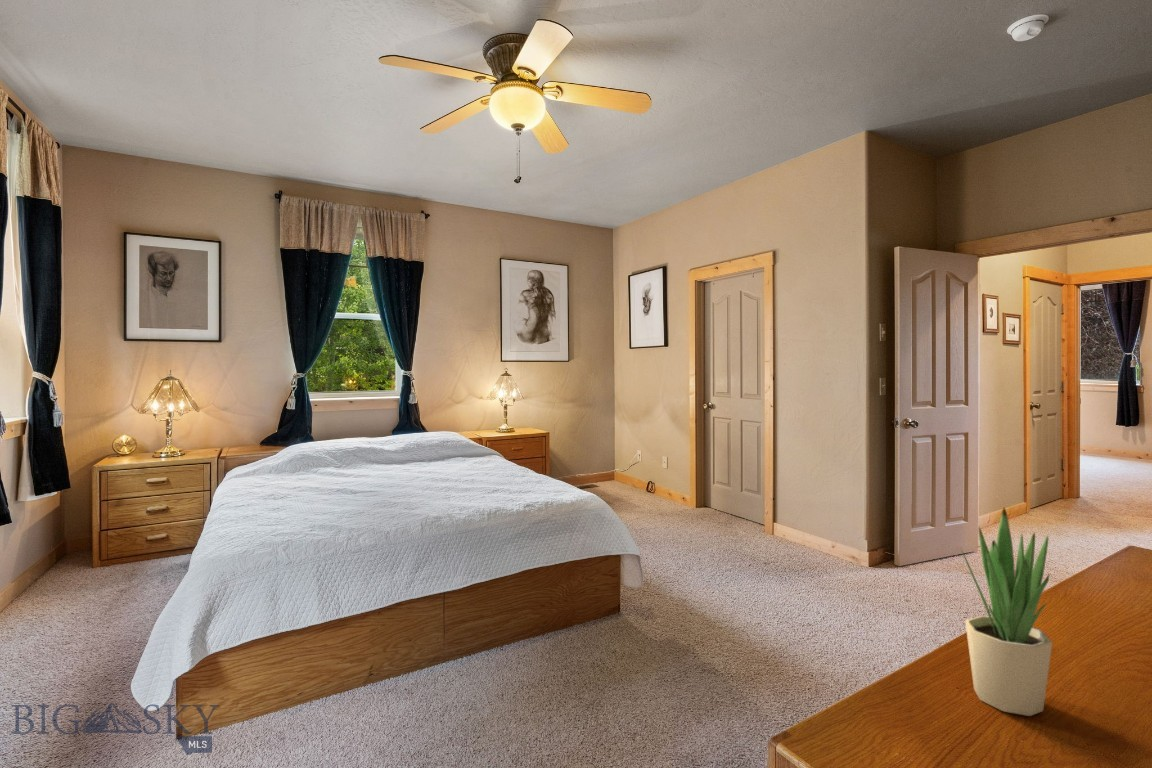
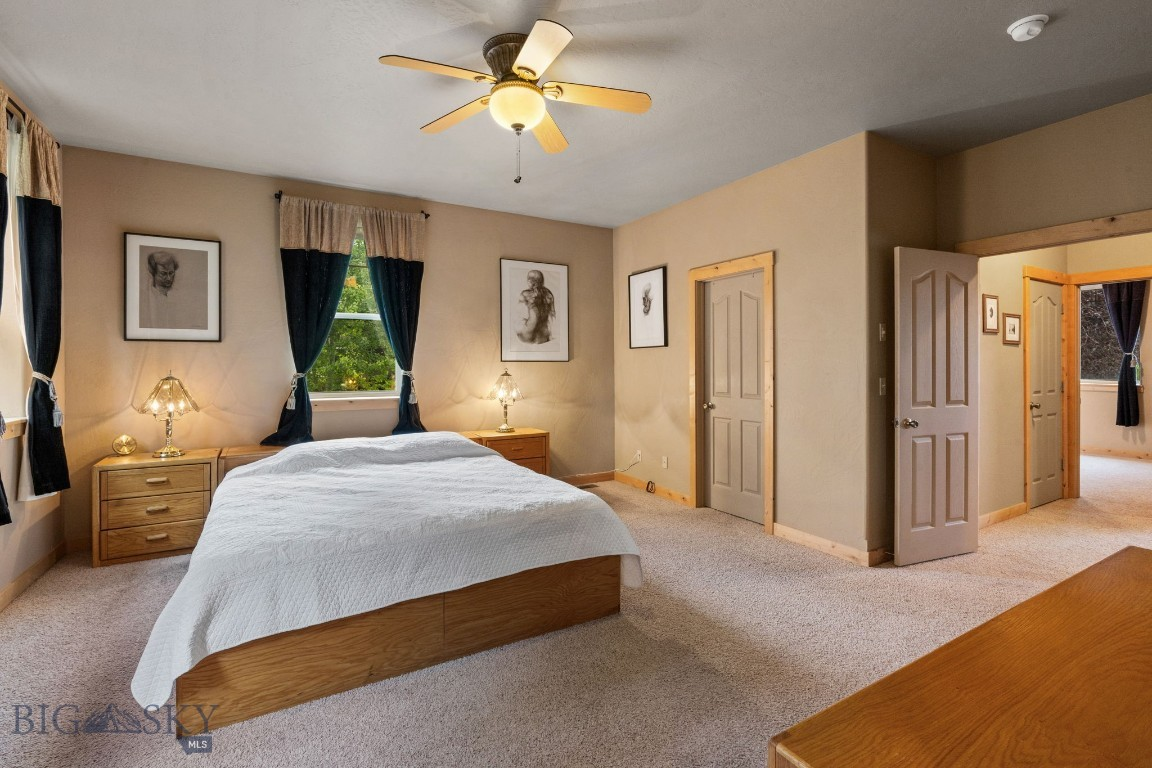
- potted plant (1013, 602)
